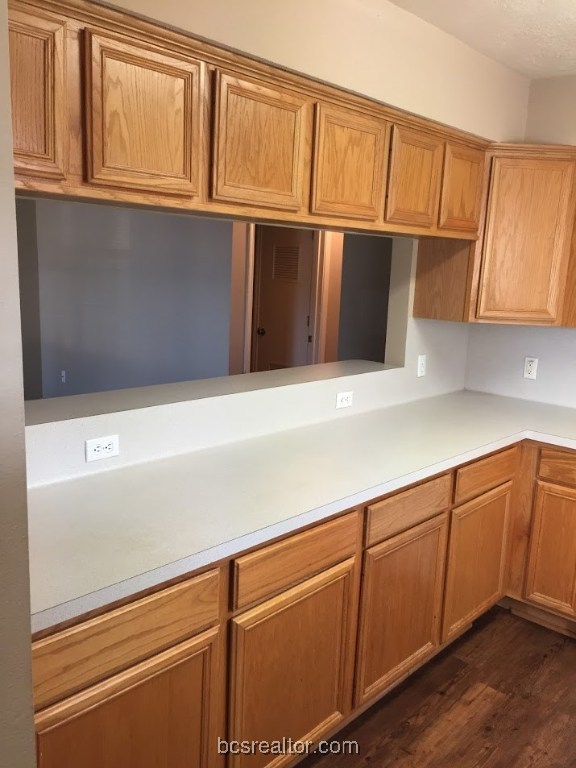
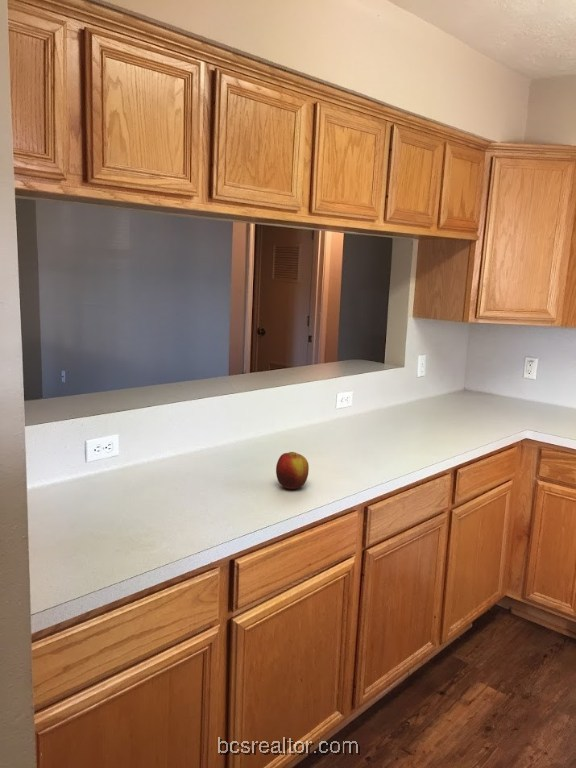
+ apple (292, 470)
